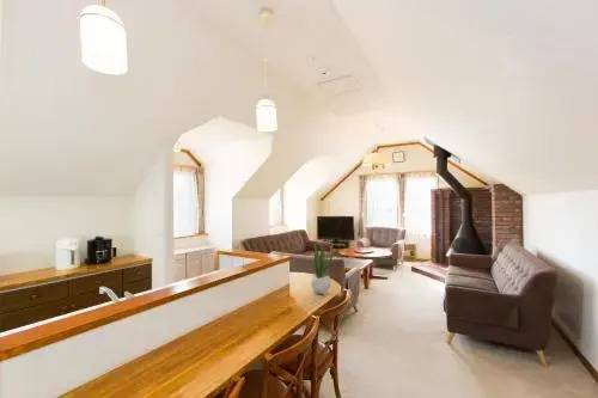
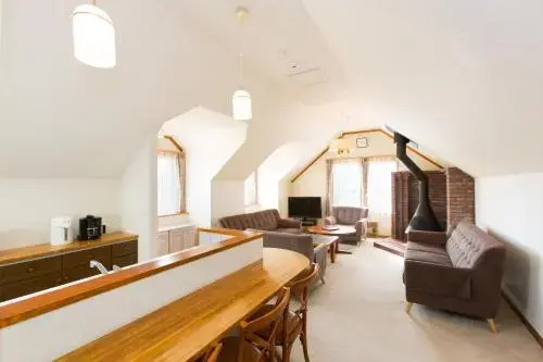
- potted plant (322, 267)
